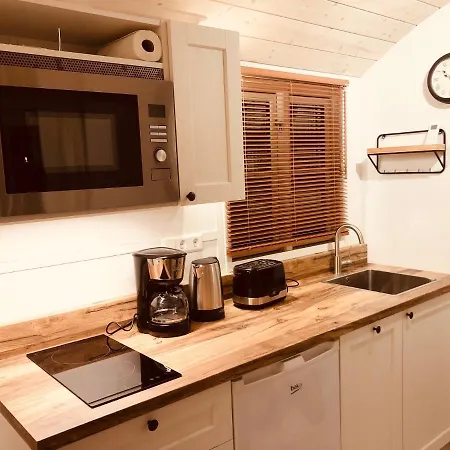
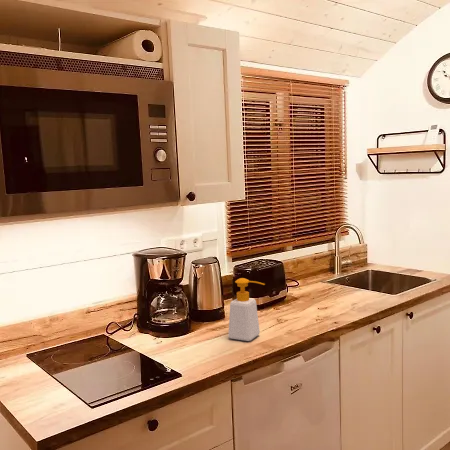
+ soap bottle (248, 308)
